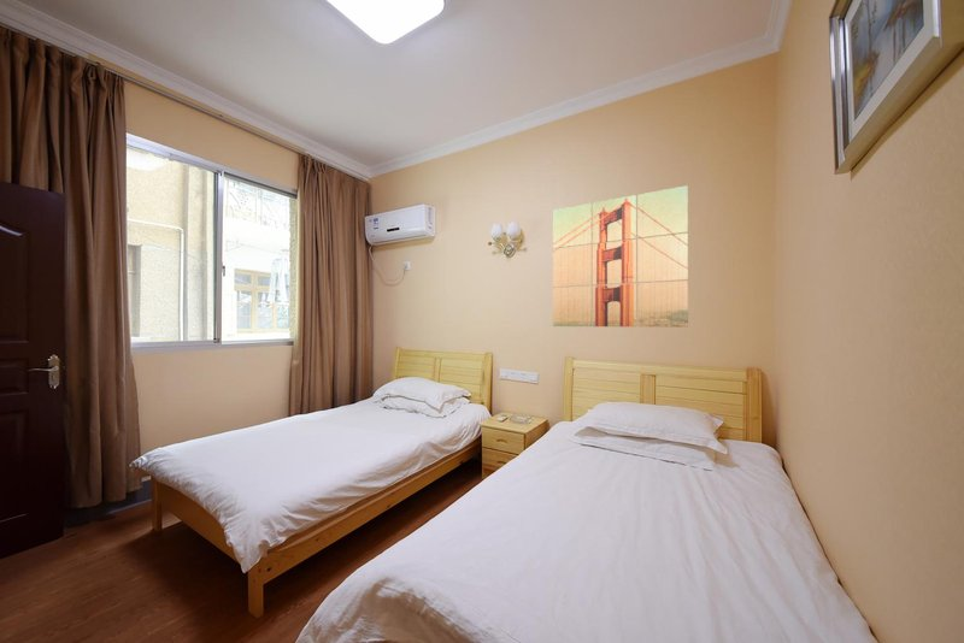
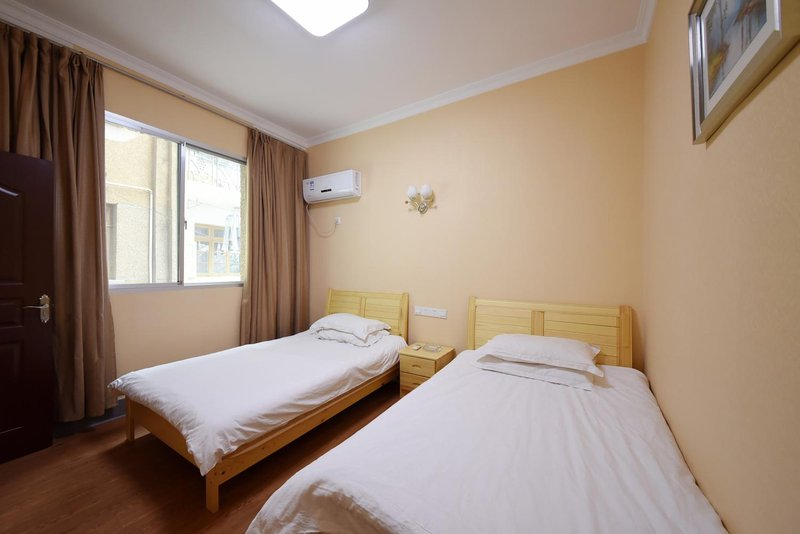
- wall art (613, 262)
